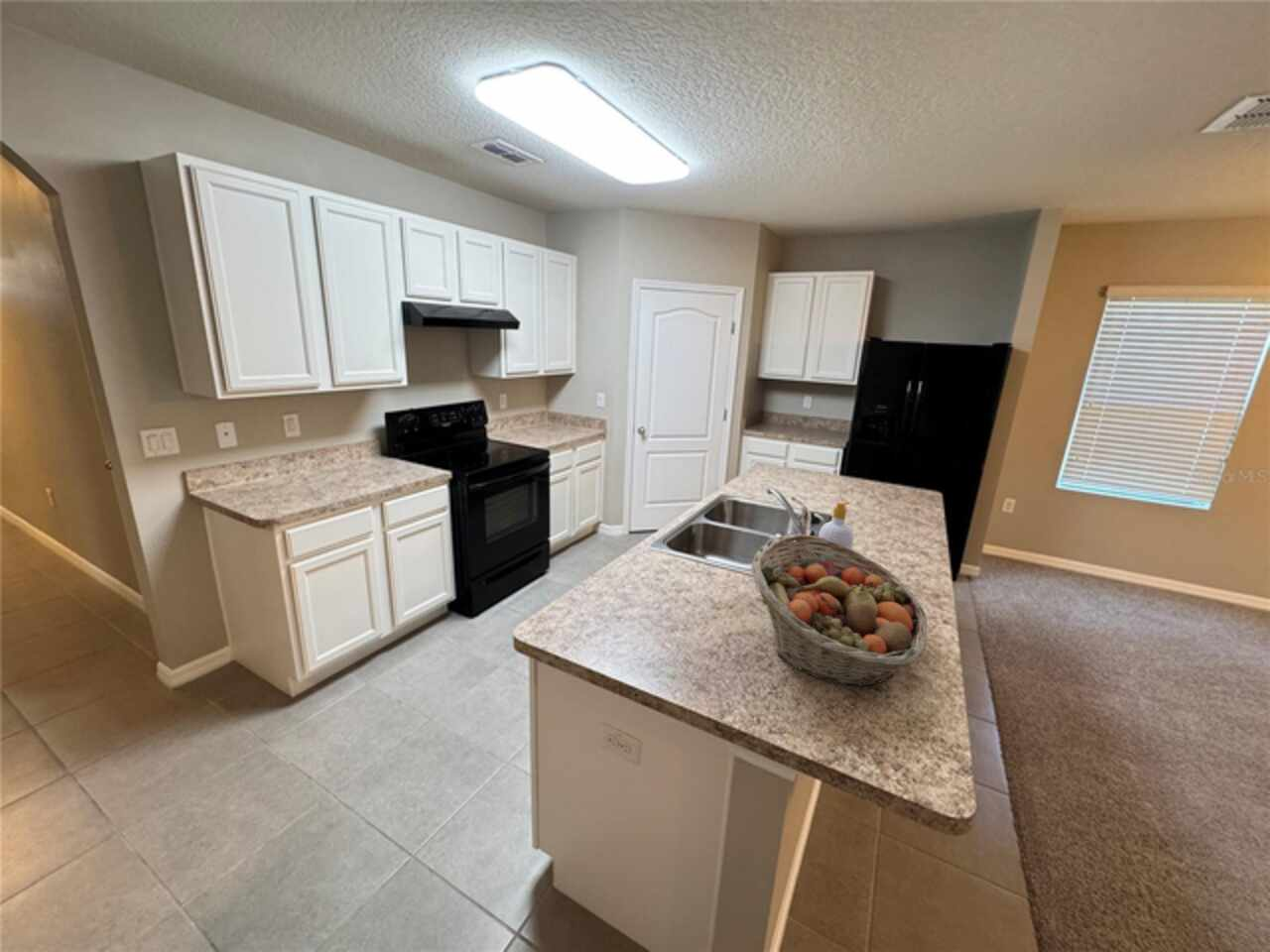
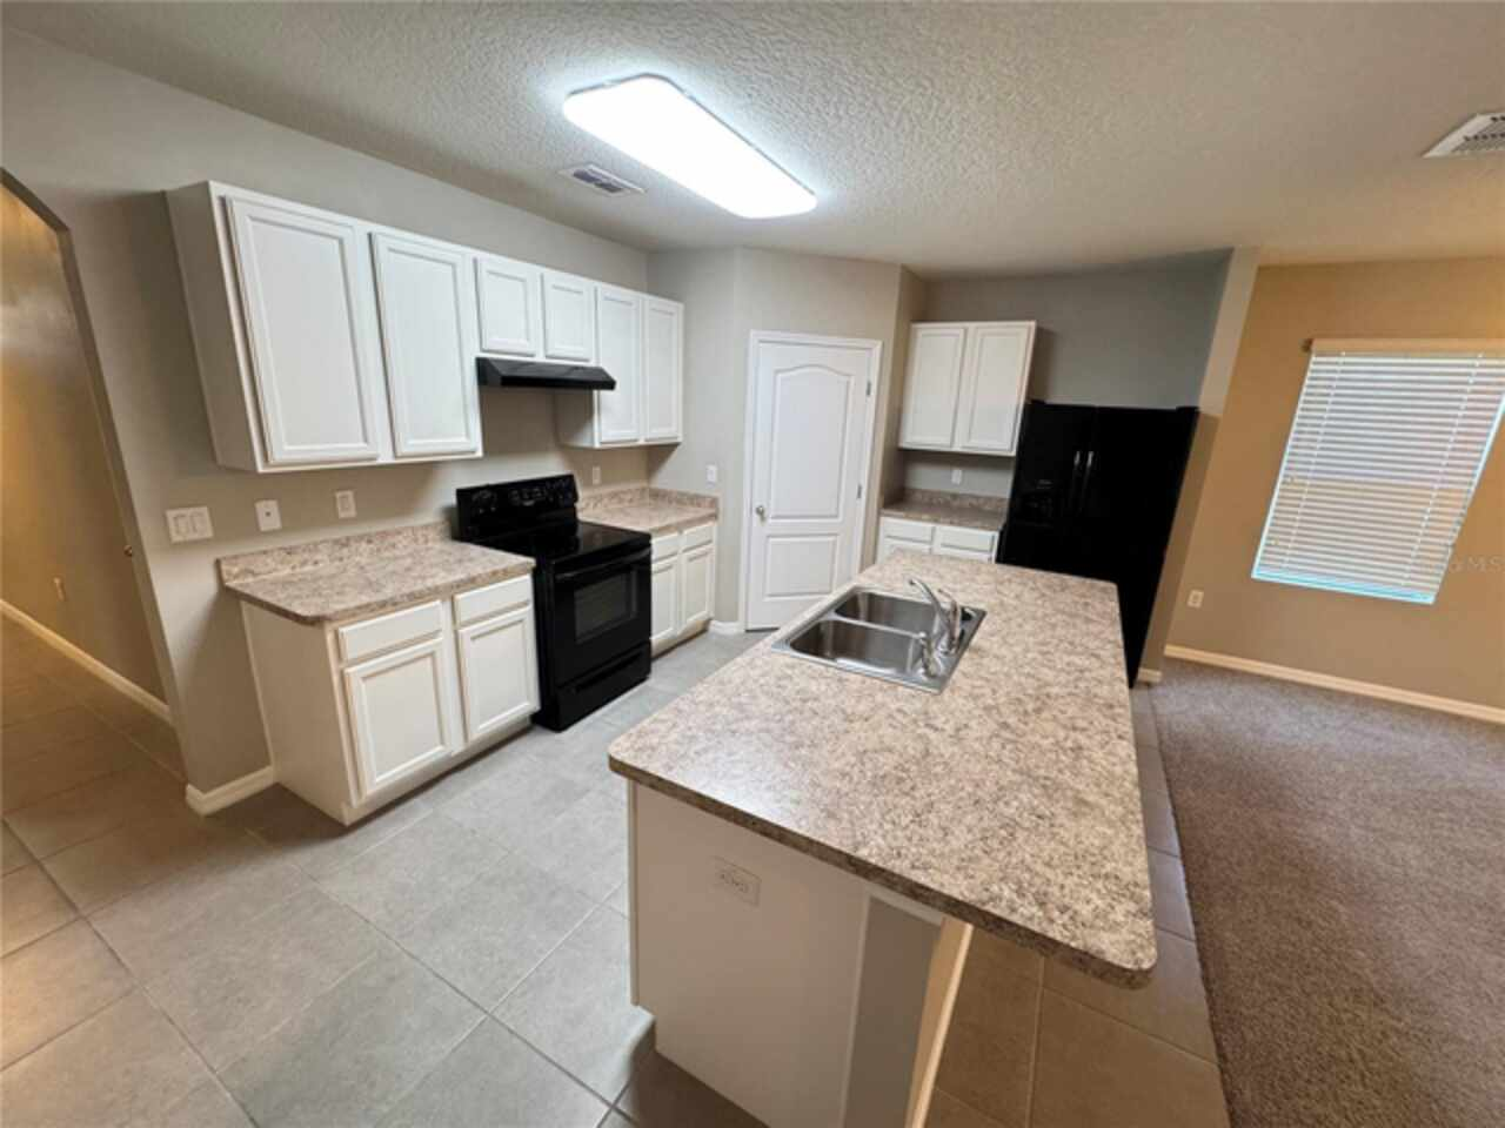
- fruit basket (835, 603)
- soap bottle (835, 539)
